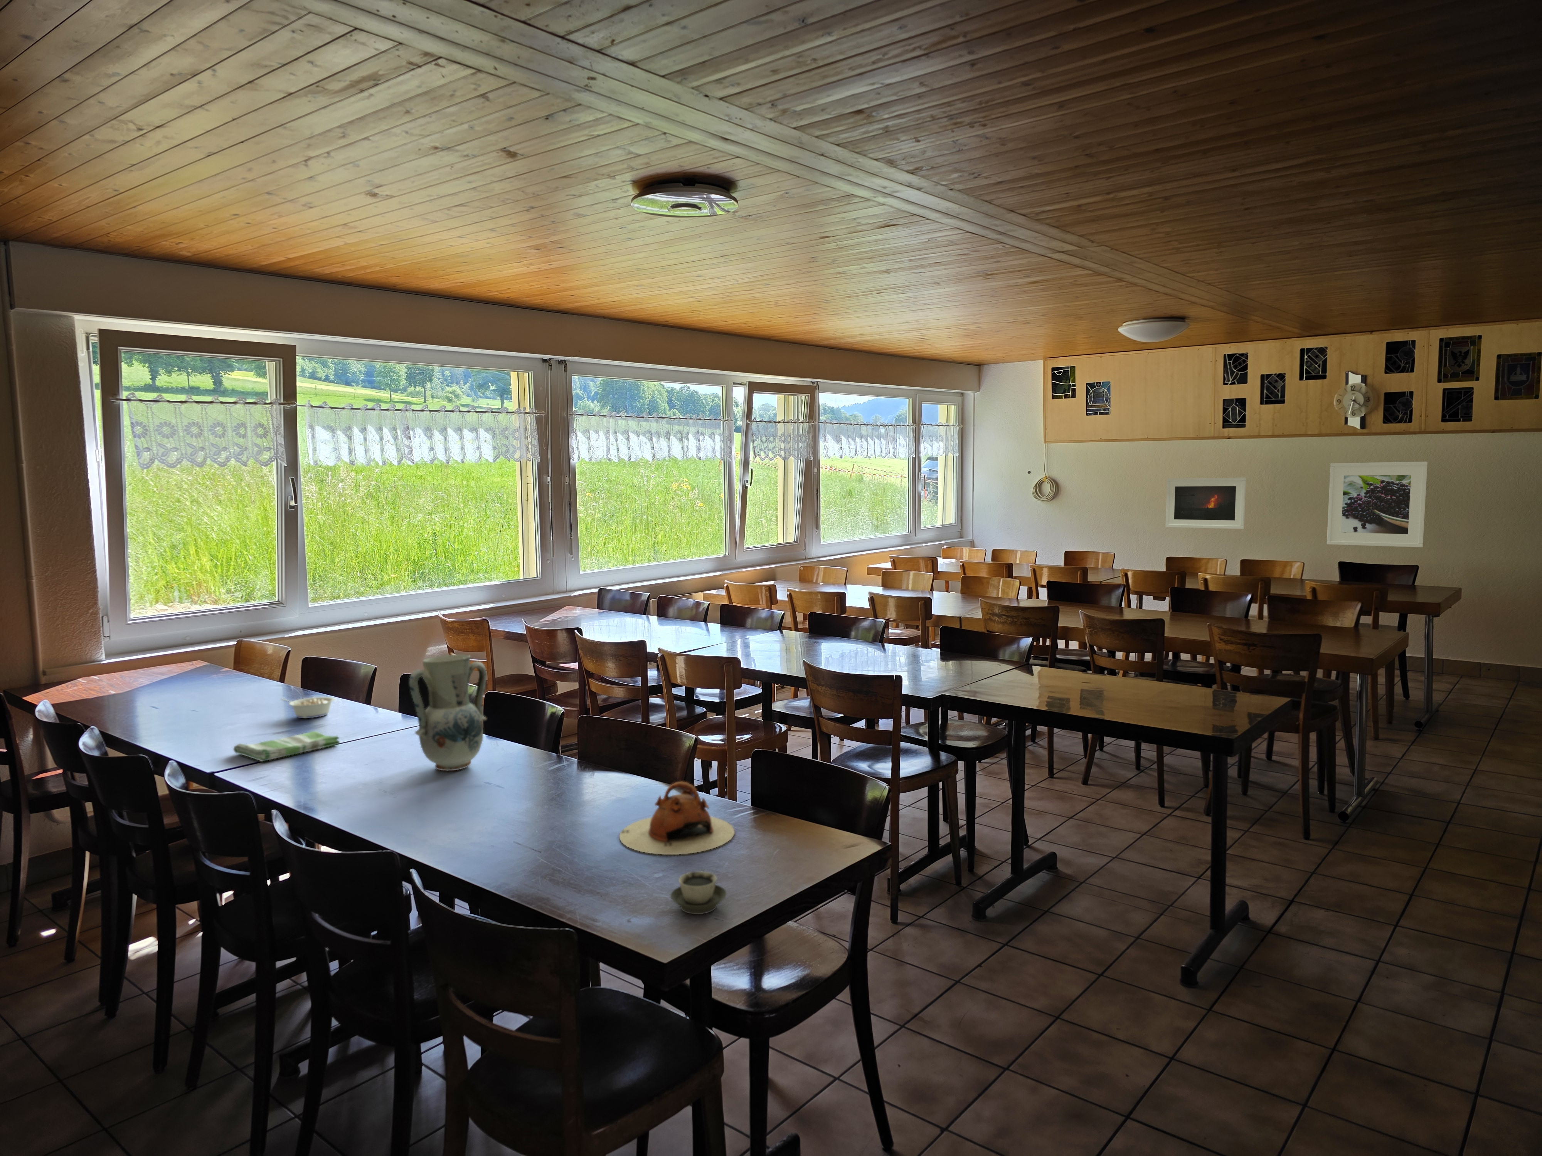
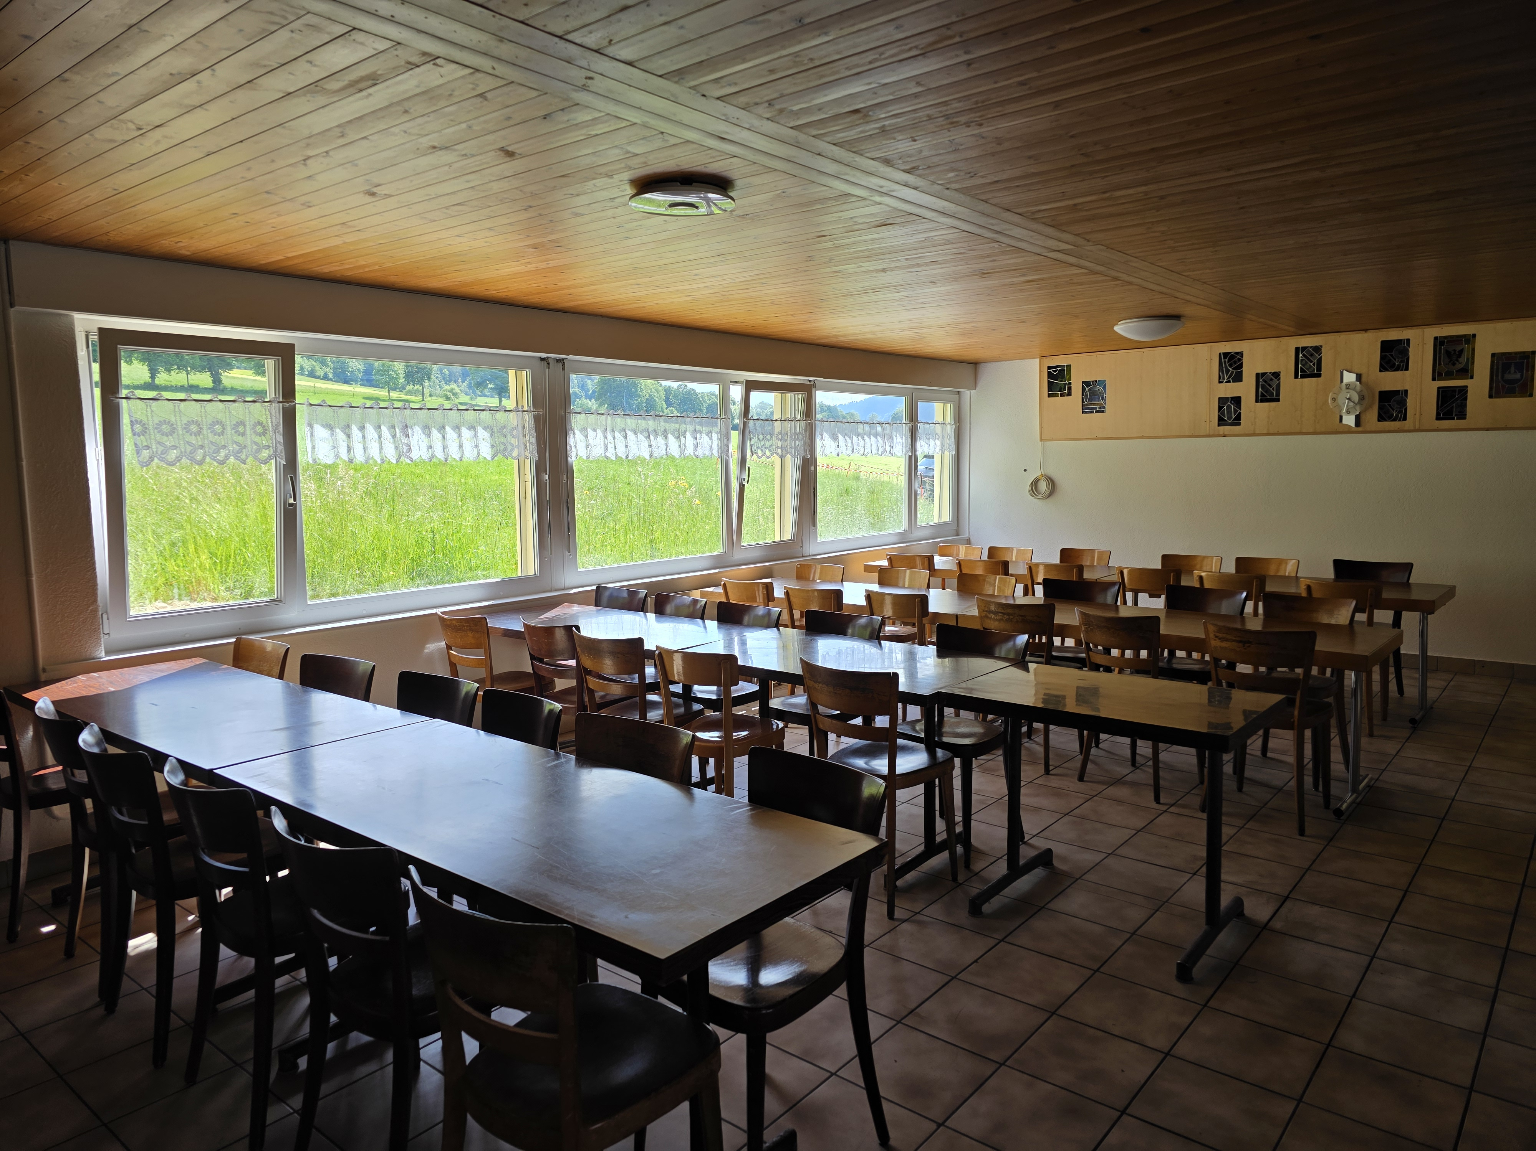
- dish towel (288, 743)
- teapot (676, 807)
- vase (449, 712)
- legume (311, 707)
- cup (698, 892)
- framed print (1376, 504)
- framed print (1204, 503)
